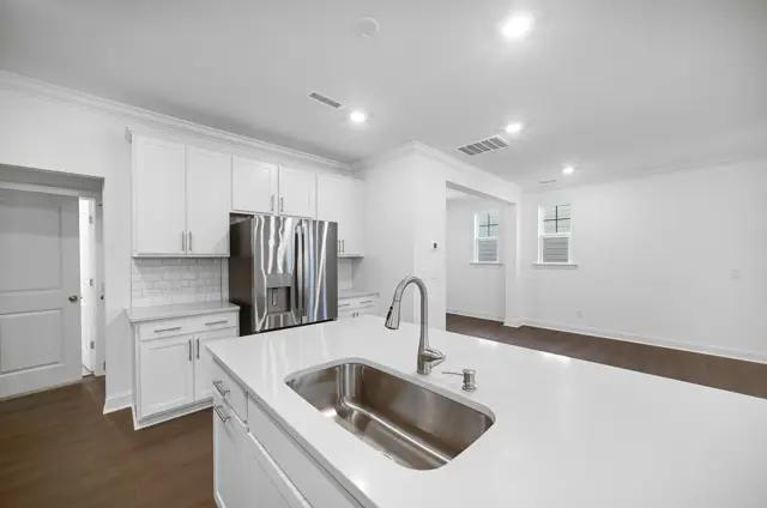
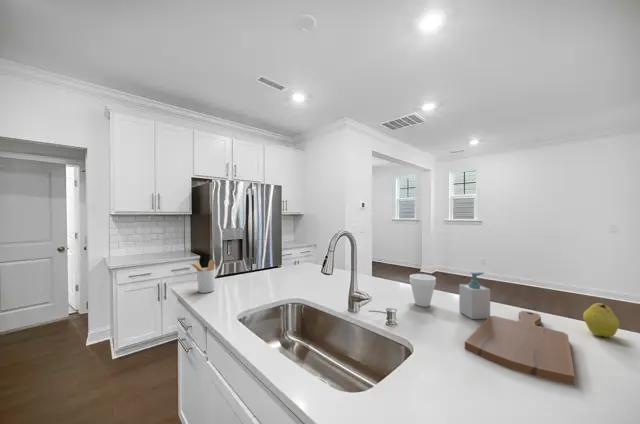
+ fruit (600, 319)
+ cutting board (521, 338)
+ soap bottle (474, 293)
+ utensil holder (202, 275)
+ cup (422, 290)
